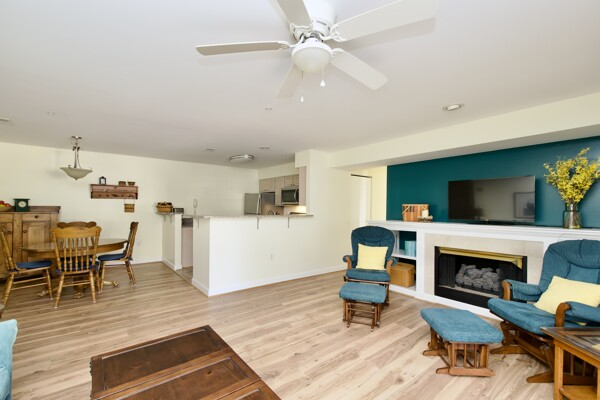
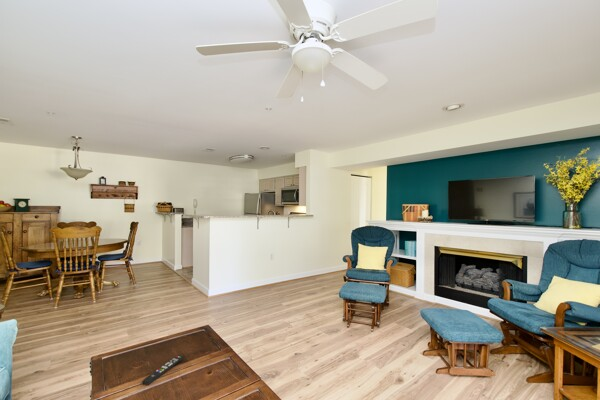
+ remote control (164, 368)
